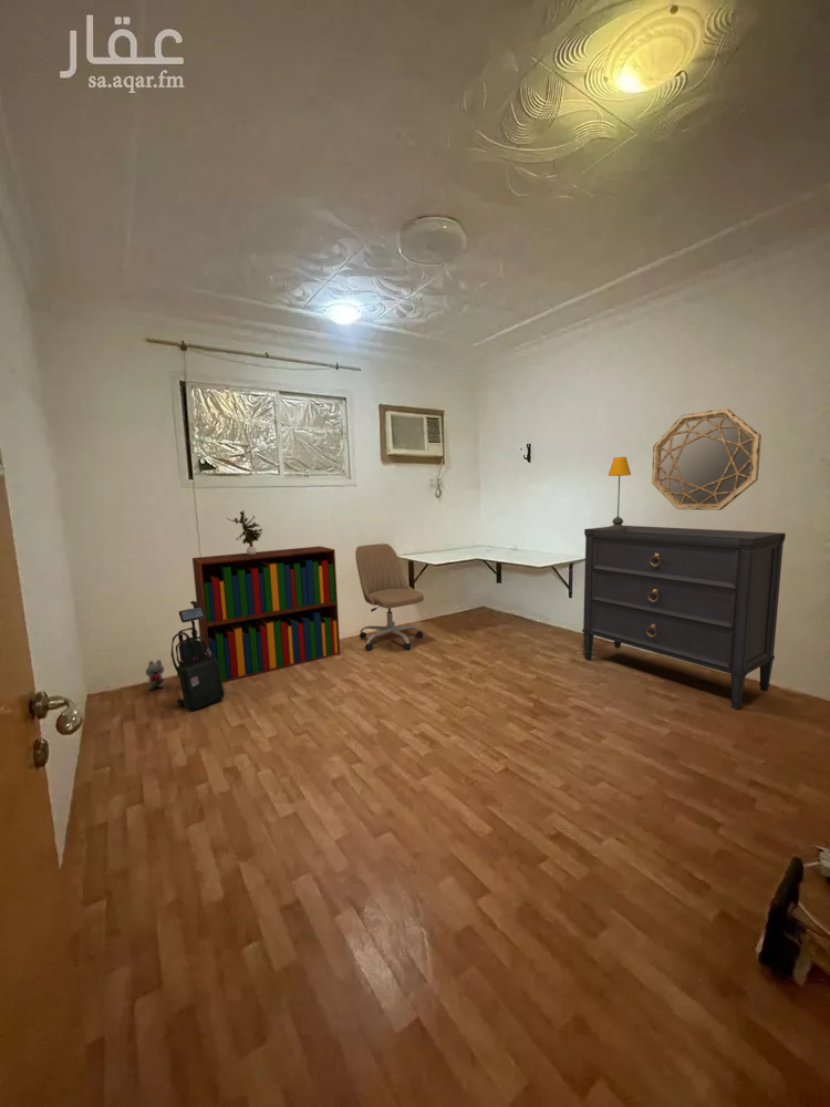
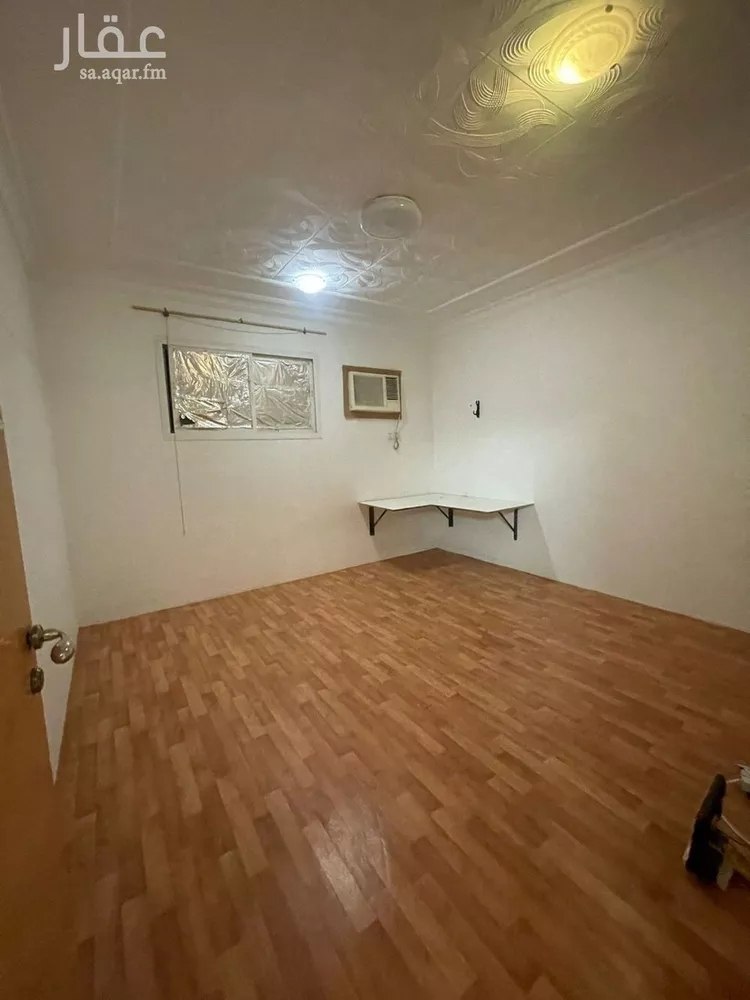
- home mirror (701, 461)
- bookshelf (270, 609)
- plush toy (155, 673)
- vacuum cleaner (196, 653)
- office chair (388, 594)
- table lamp (619, 494)
- dresser (670, 603)
- potted plant (246, 531)
